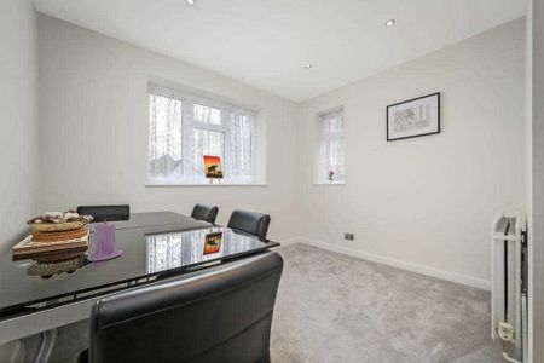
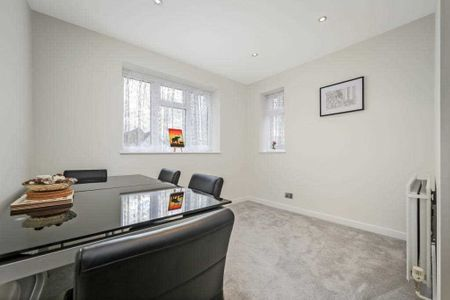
- candle (104, 237)
